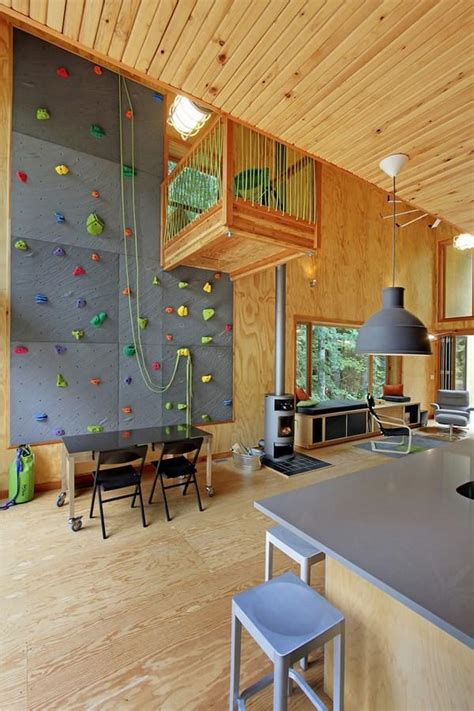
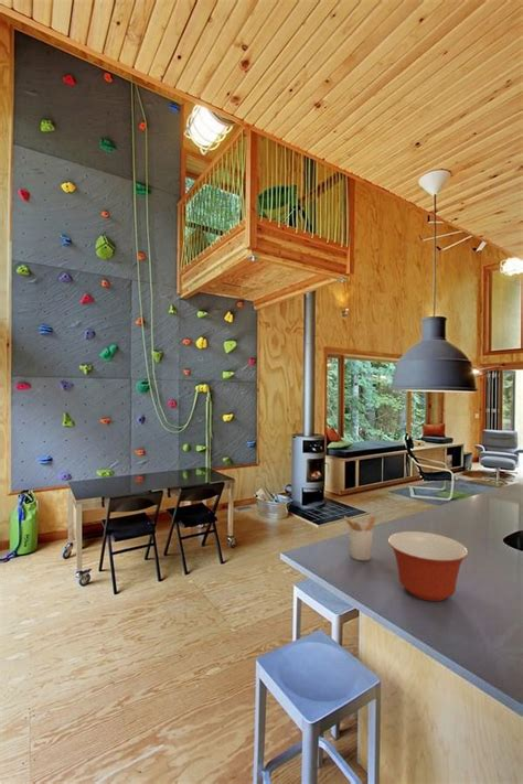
+ mixing bowl (426, 567)
+ utensil holder (357, 536)
